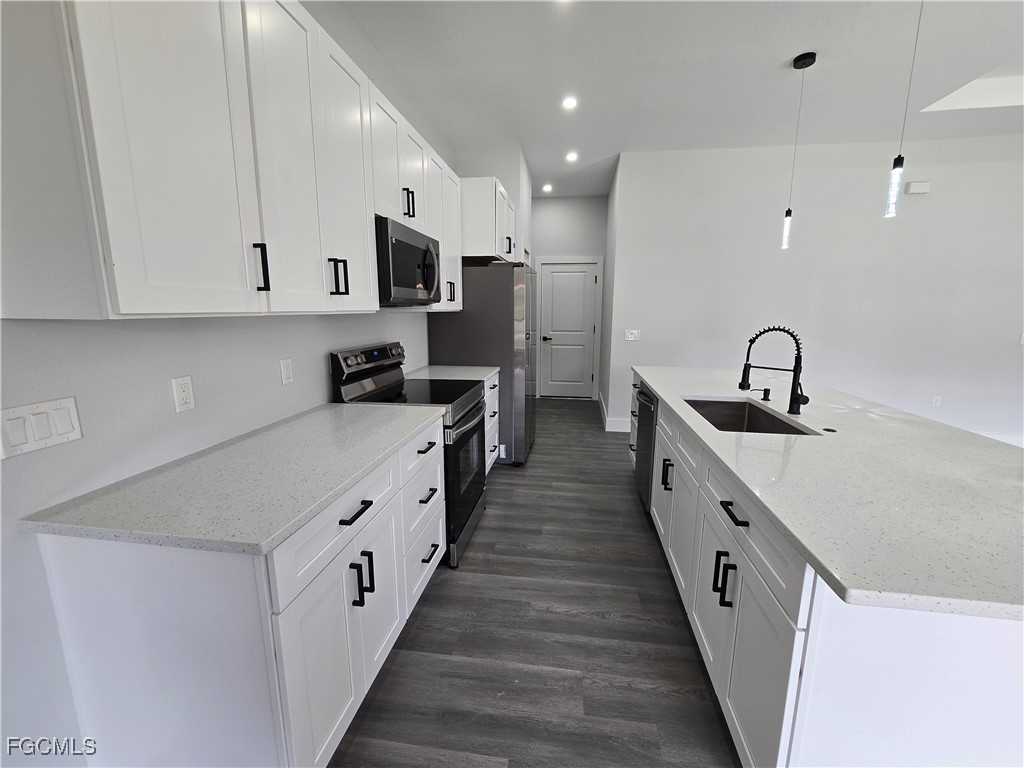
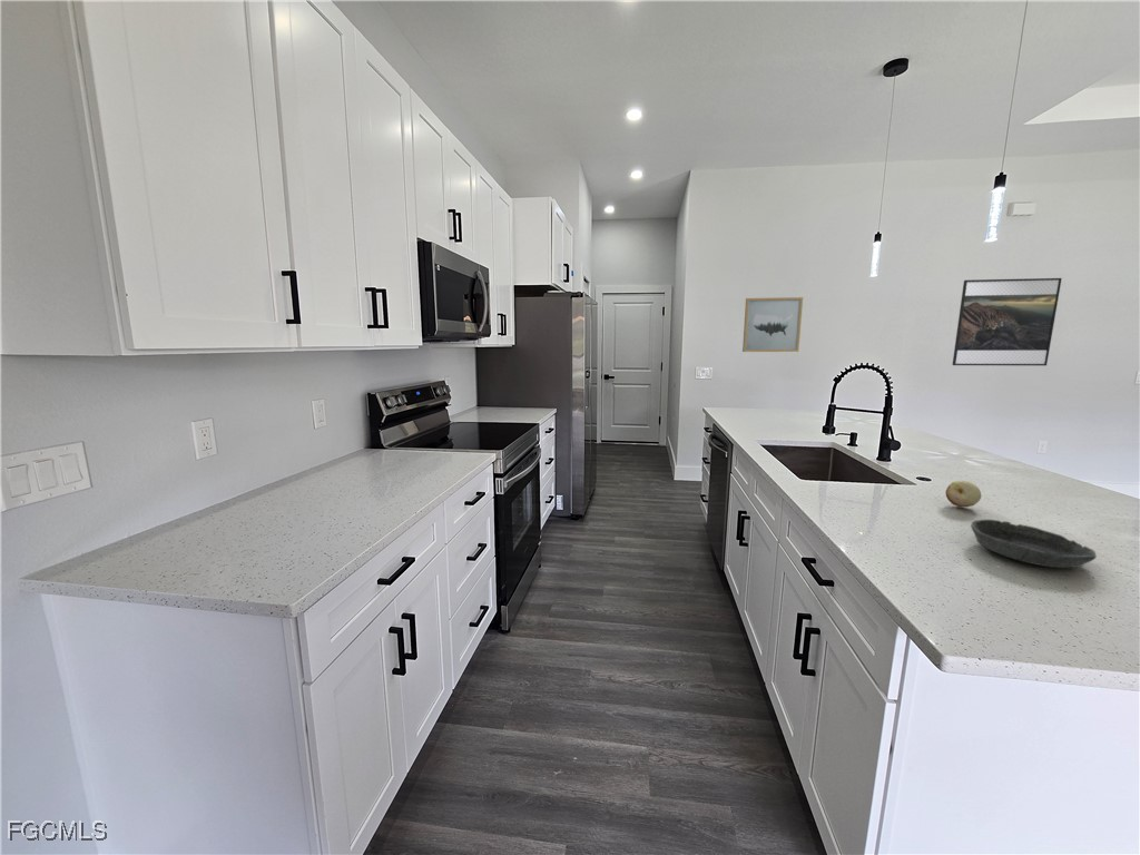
+ wall art (772, 325)
+ bowl (1029, 543)
+ fruit (963, 493)
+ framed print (1005, 323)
